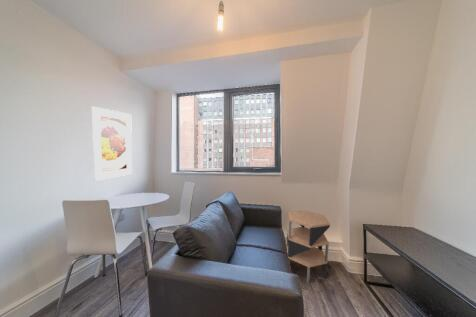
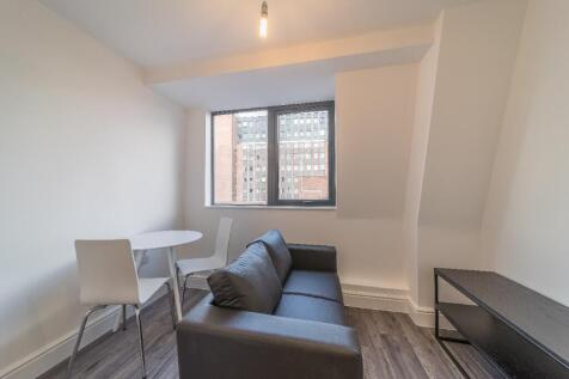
- side table (306, 244)
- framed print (114, 144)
